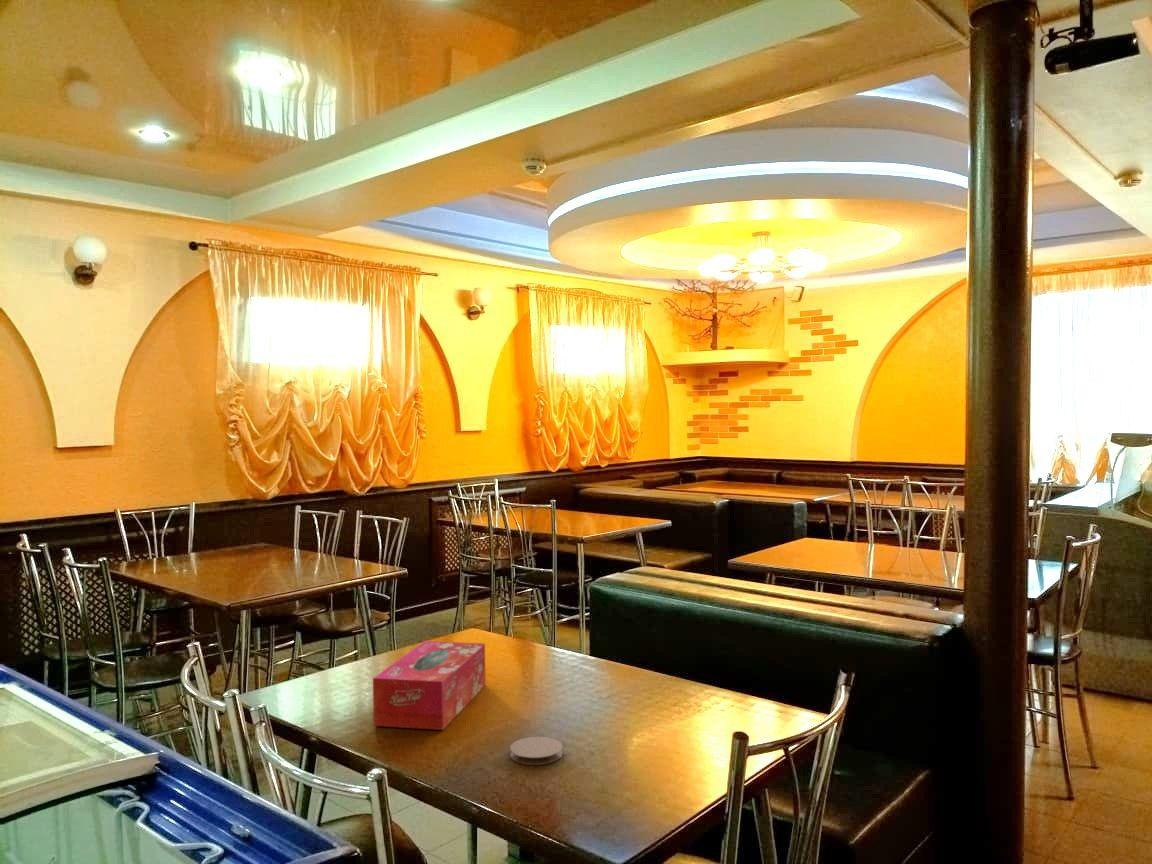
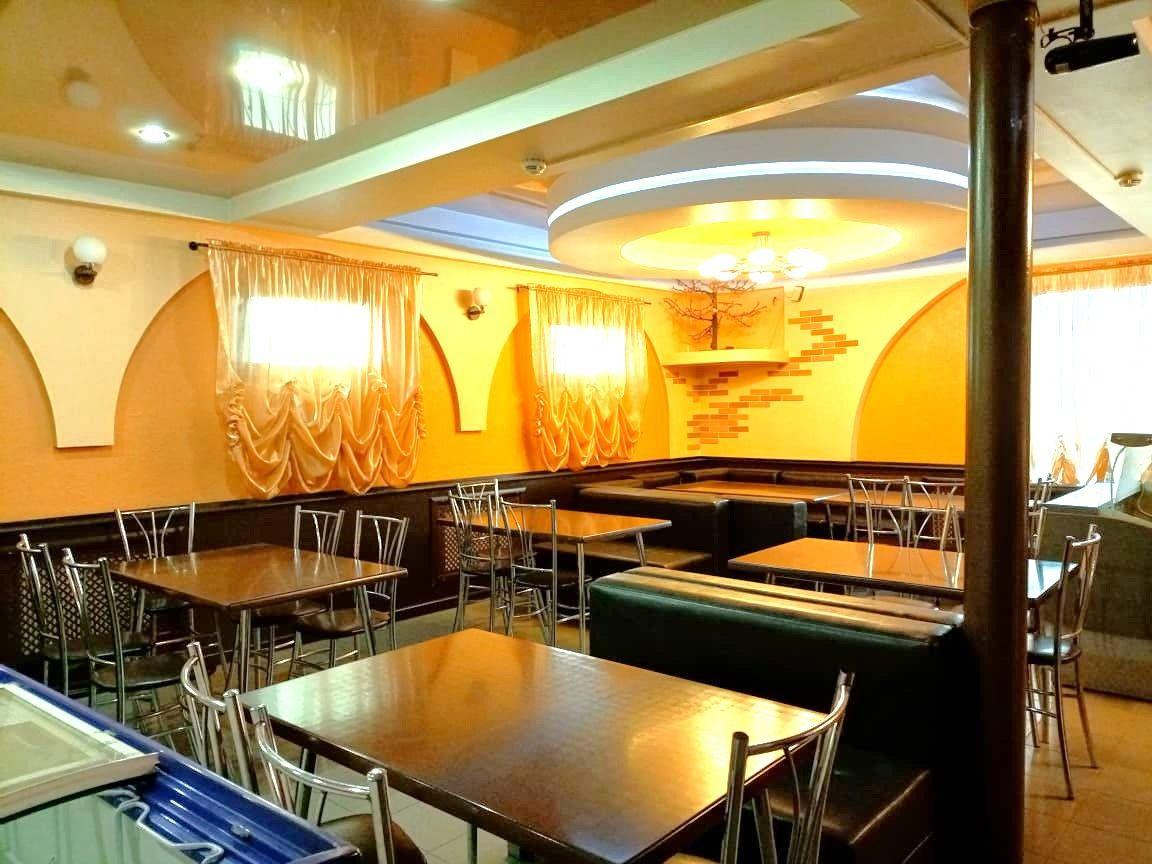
- tissue box (433, 681)
- coaster (536, 750)
